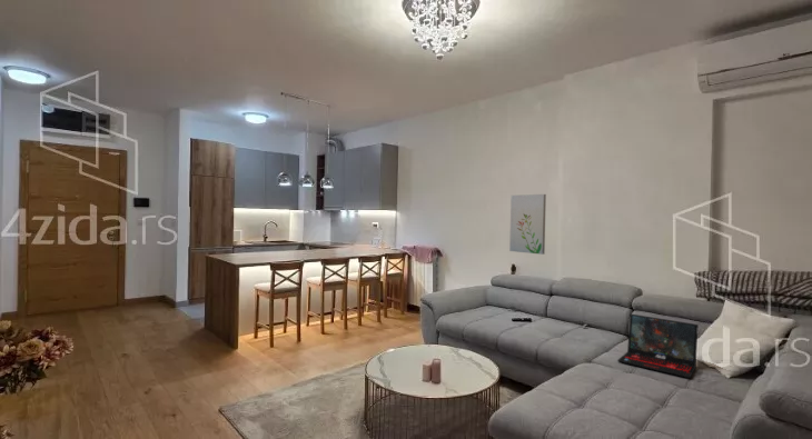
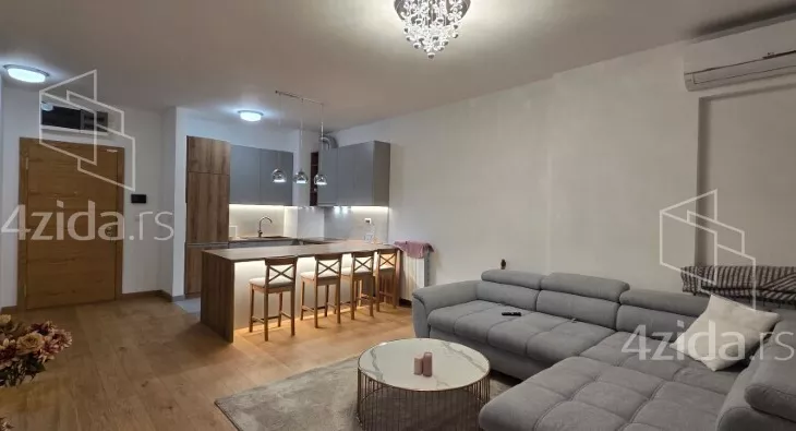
- laptop (656, 343)
- wall art (526, 223)
